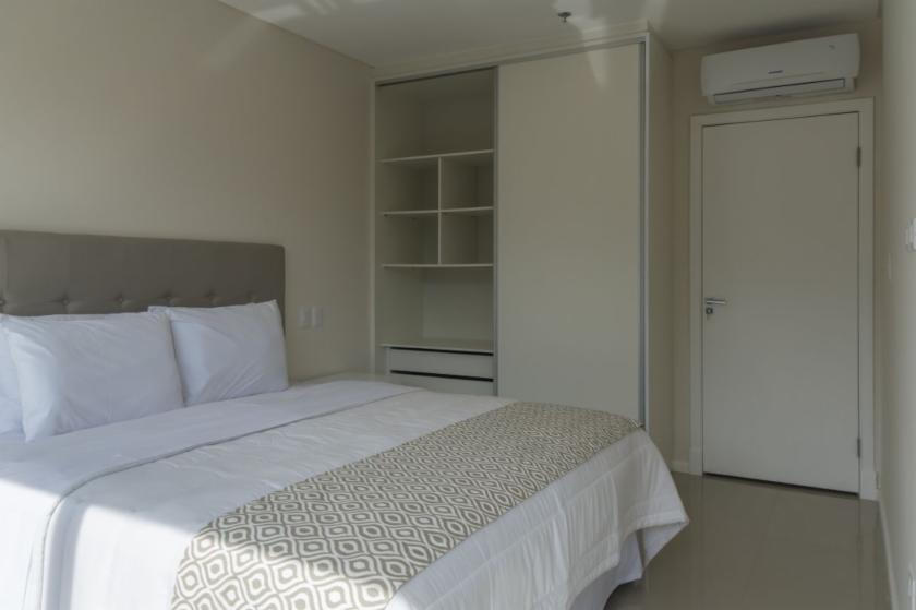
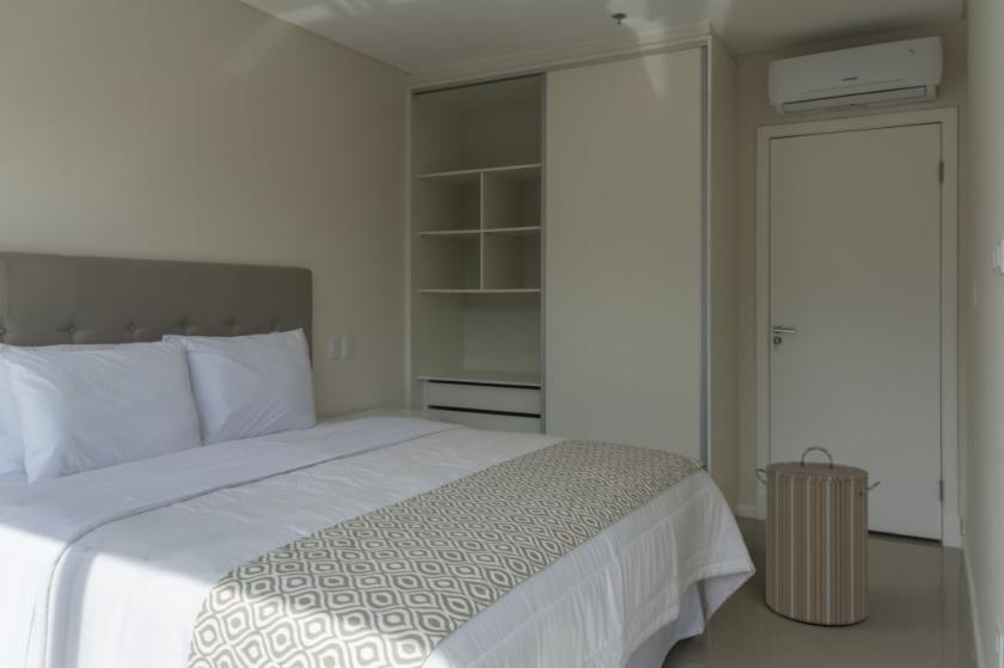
+ laundry hamper (815, 527)
